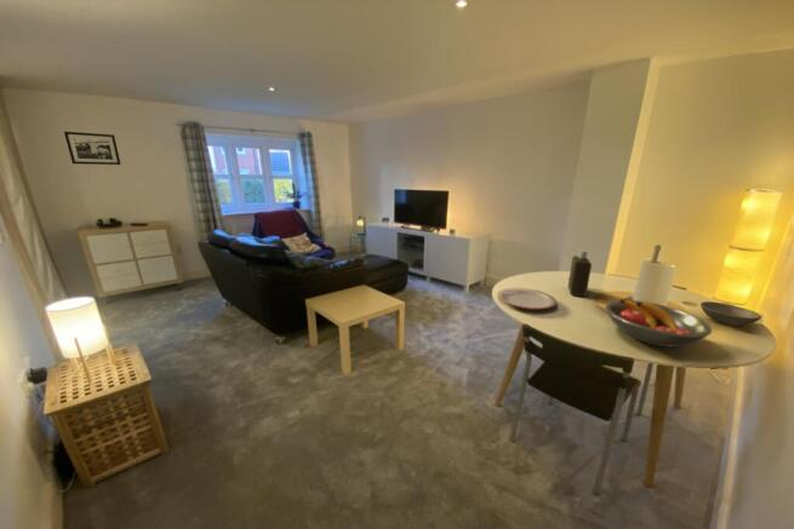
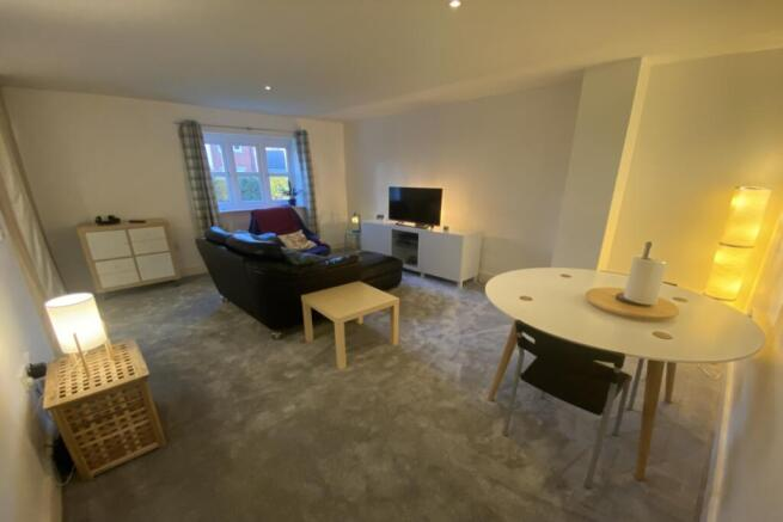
- plate (525, 299)
- fruit bowl (652, 323)
- soup bowl (727, 315)
- bottle (579, 271)
- picture frame (93, 149)
